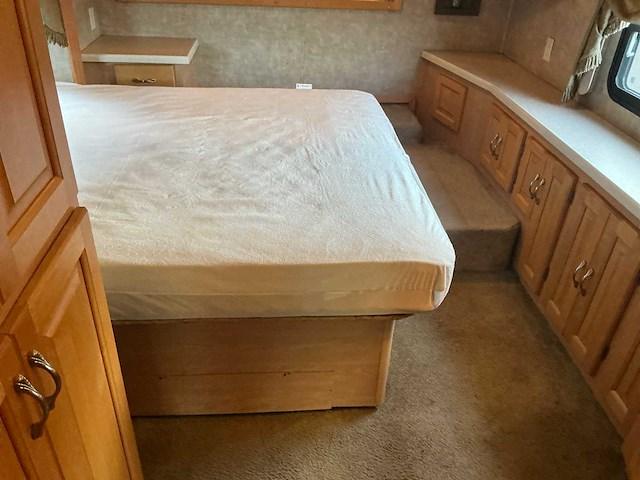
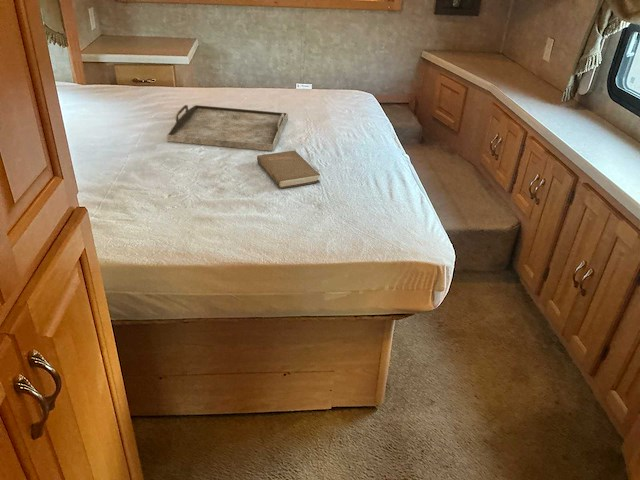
+ serving tray (231, 121)
+ book (287, 168)
